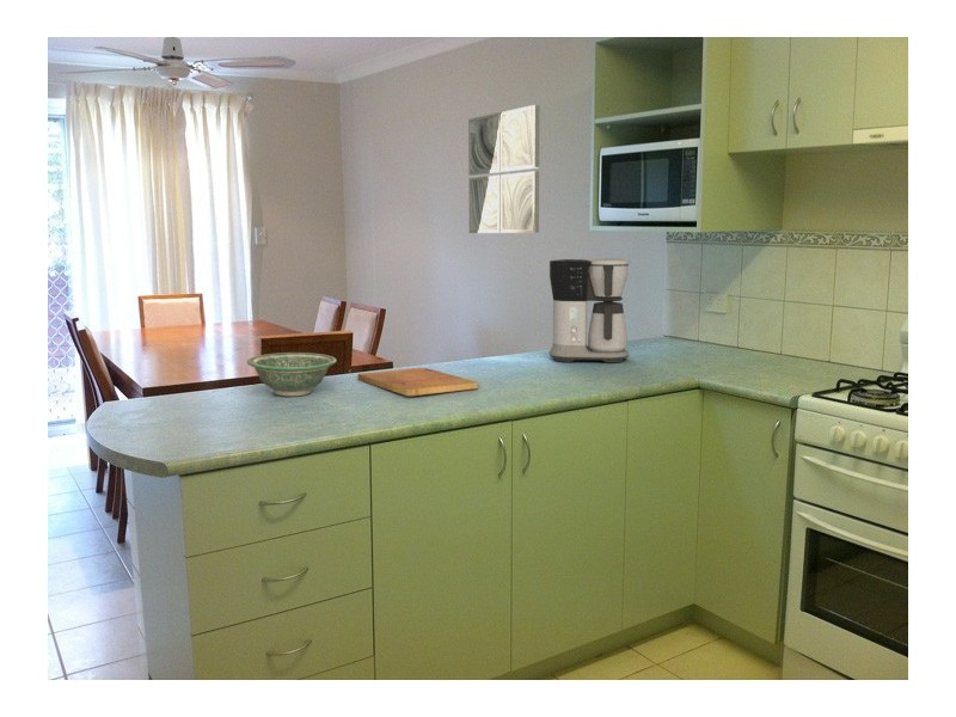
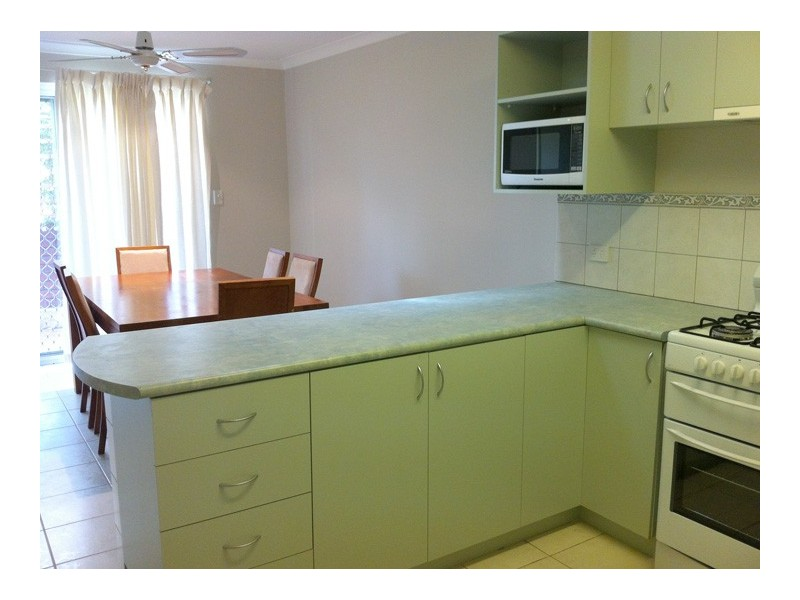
- wall art (502, 174)
- bowl (292, 375)
- coffee maker (586, 310)
- cutting board (416, 380)
